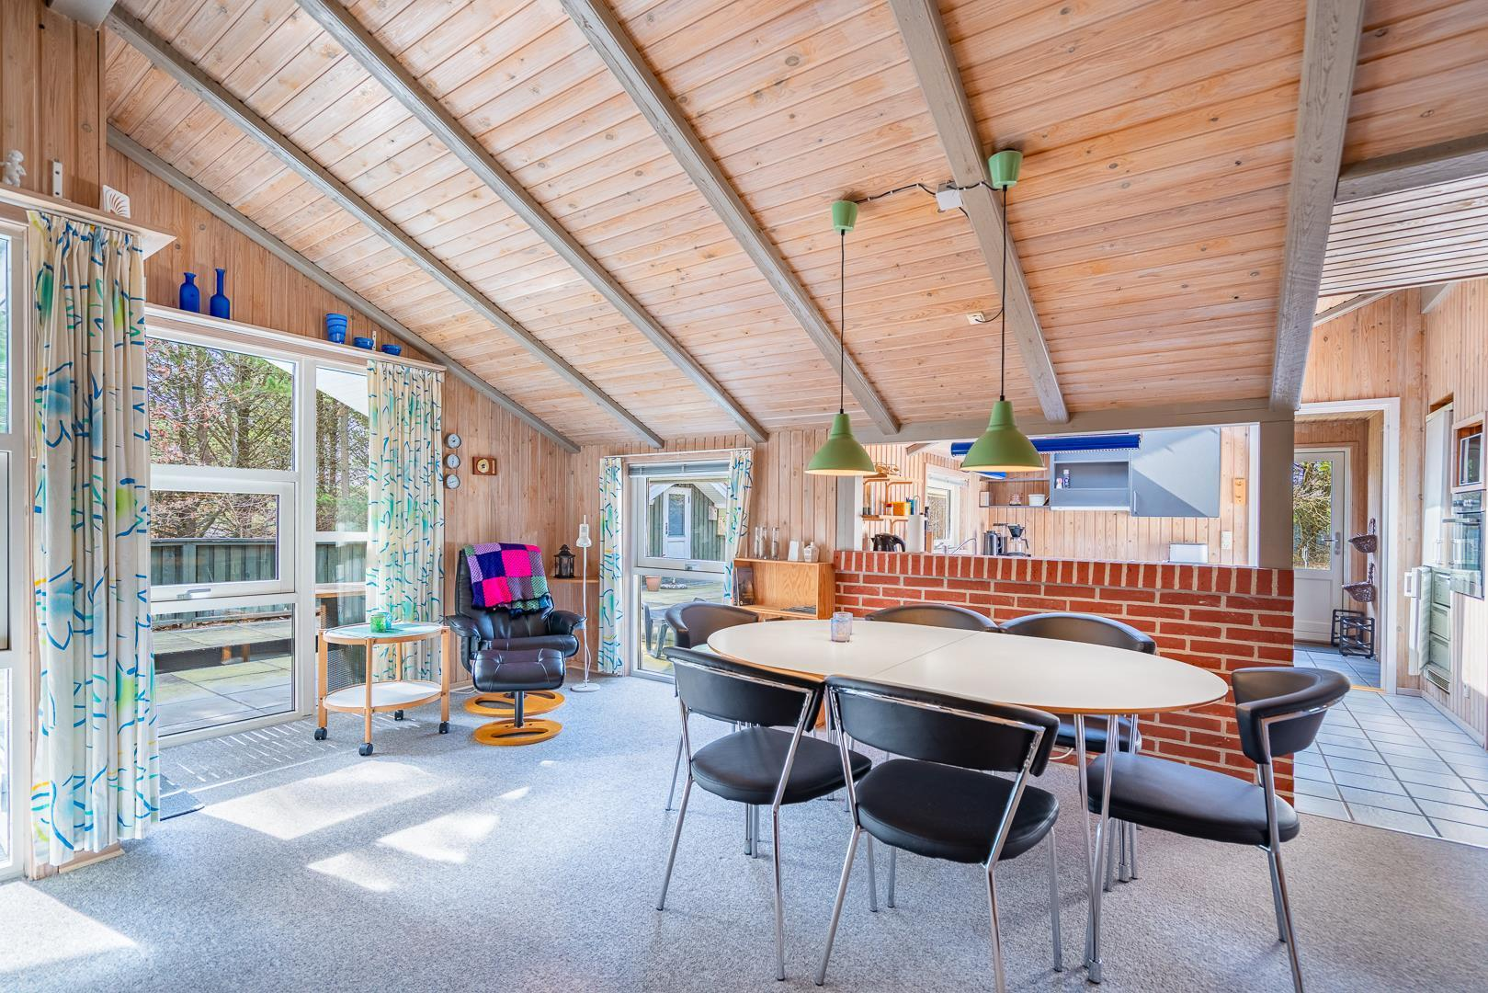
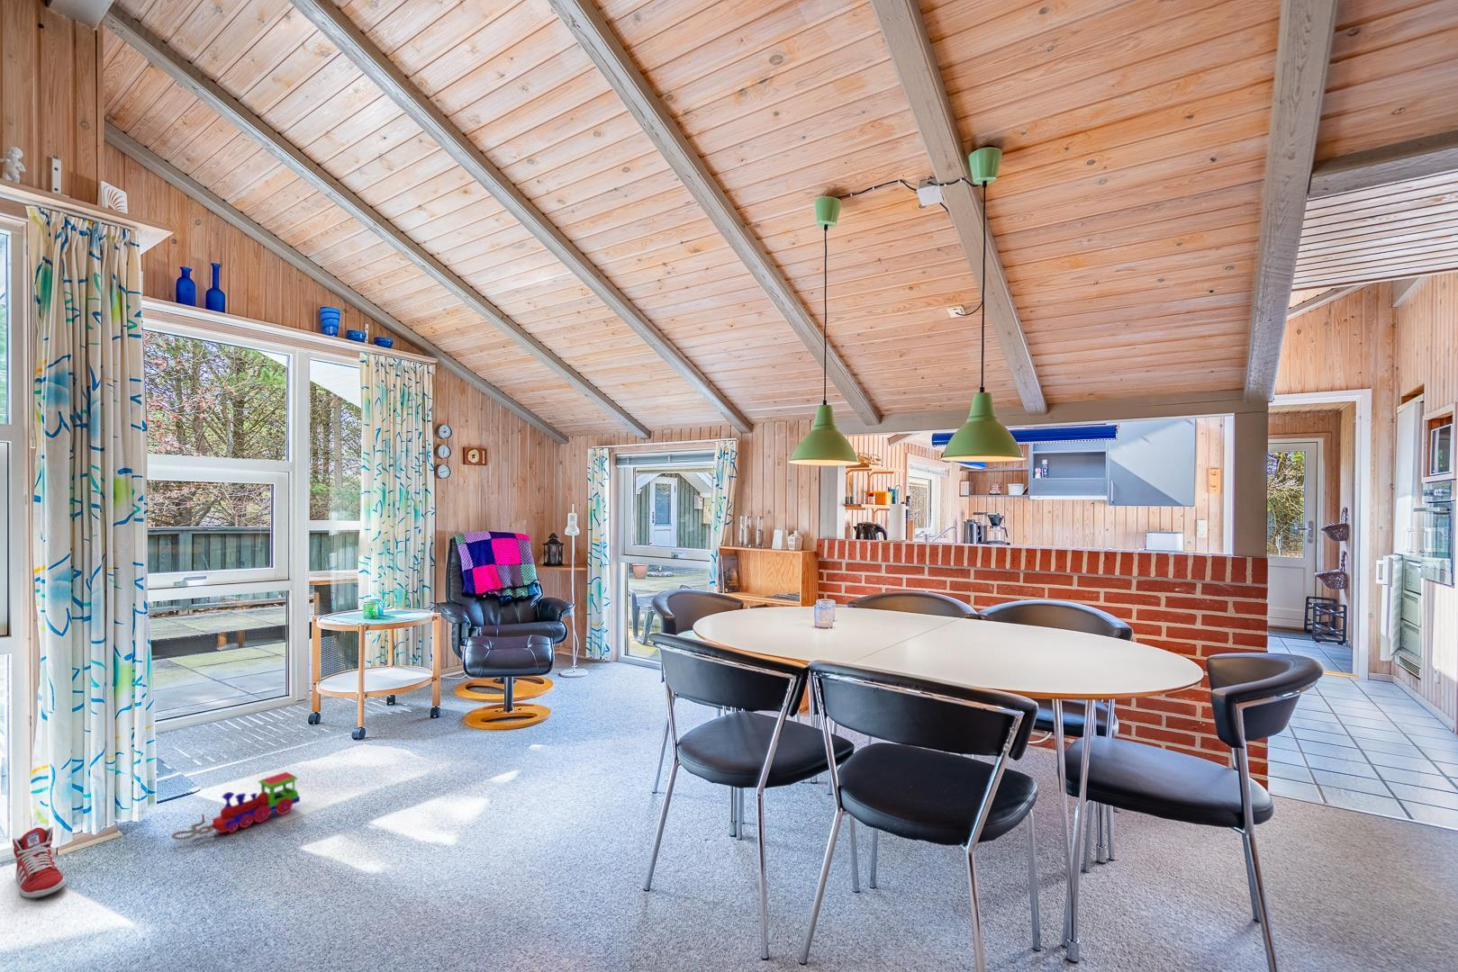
+ toy train (237, 806)
+ sneaker (38, 859)
